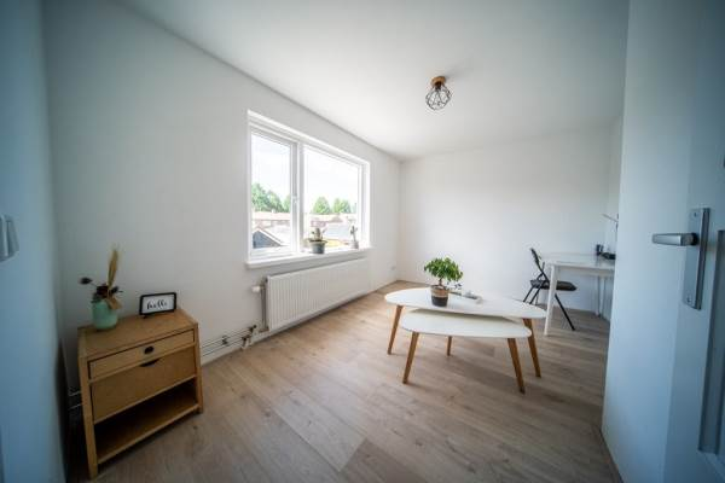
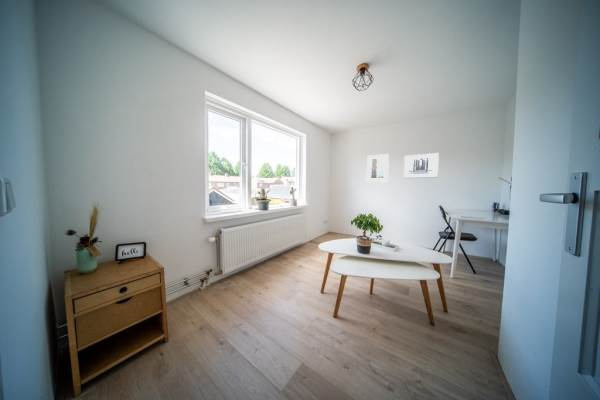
+ wall art (420, 166)
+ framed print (377, 168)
